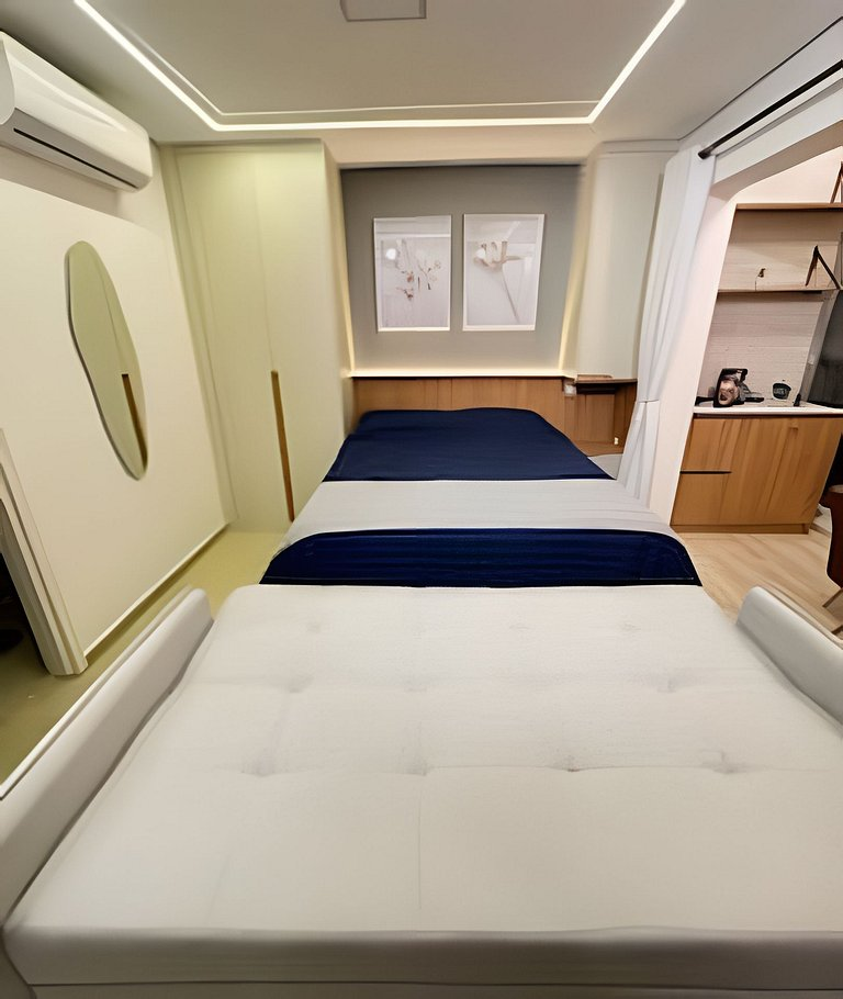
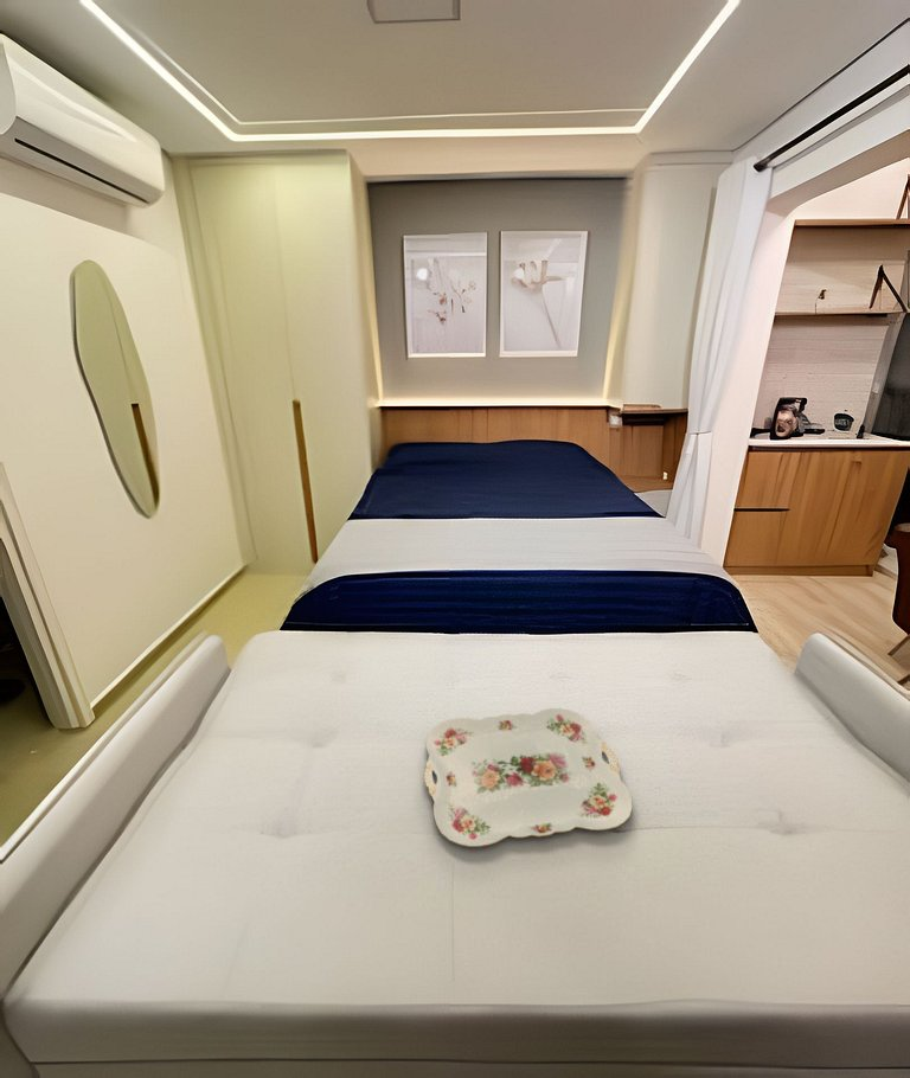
+ serving tray (521, 769)
